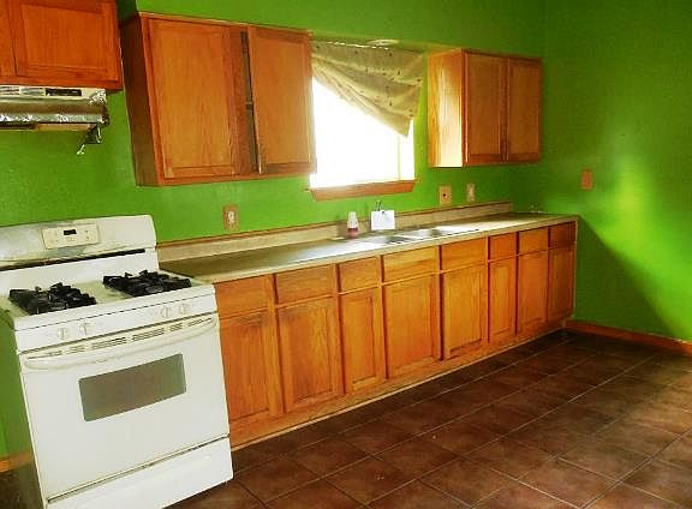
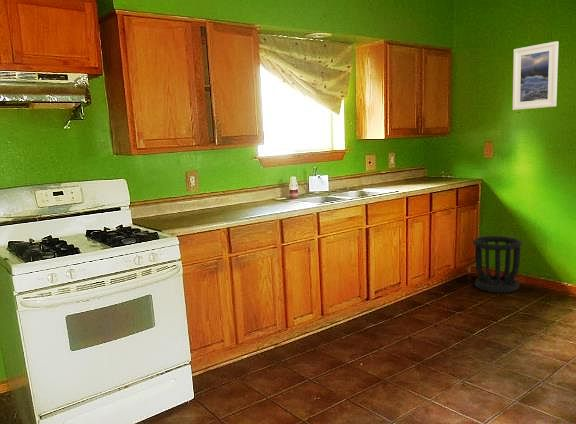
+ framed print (534, 77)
+ wastebasket (496, 263)
